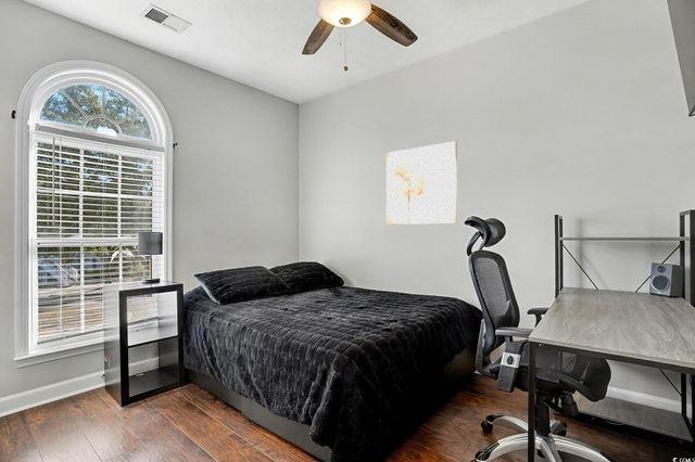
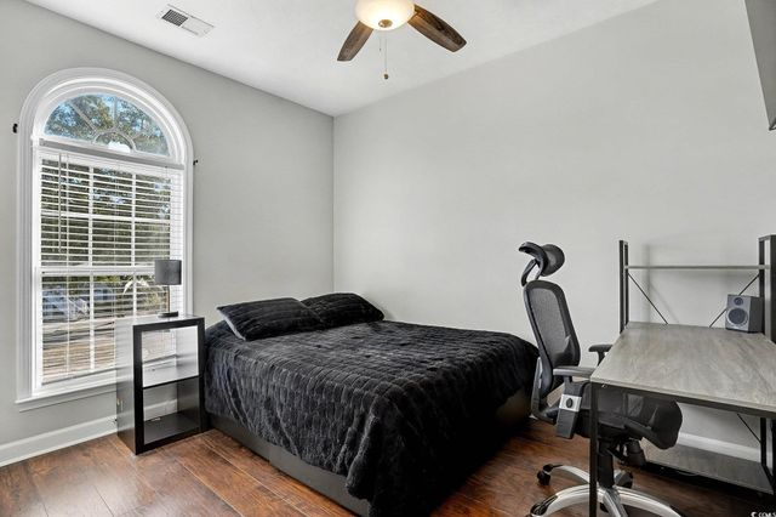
- wall art (419, 185)
